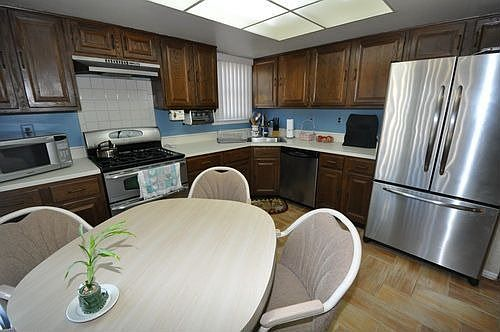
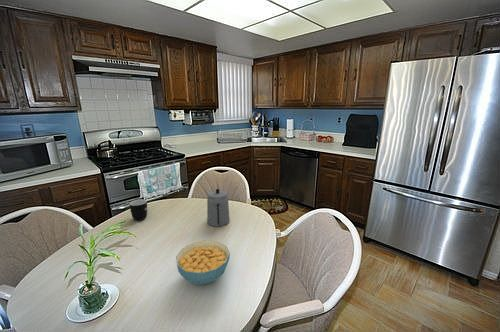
+ cereal bowl (203, 266)
+ mug (139, 209)
+ teapot (218, 204)
